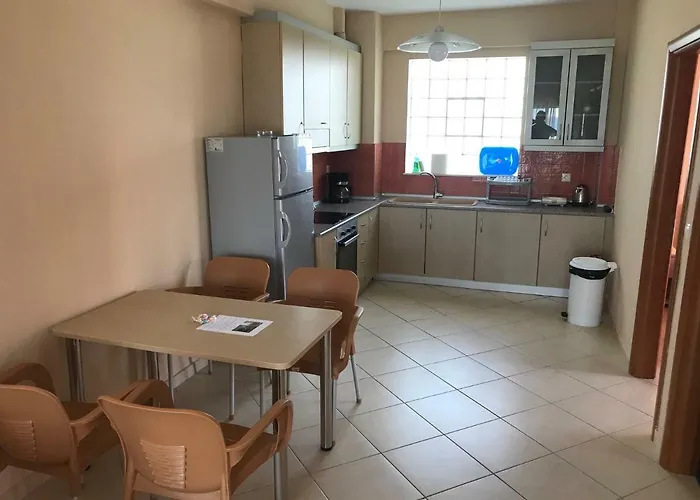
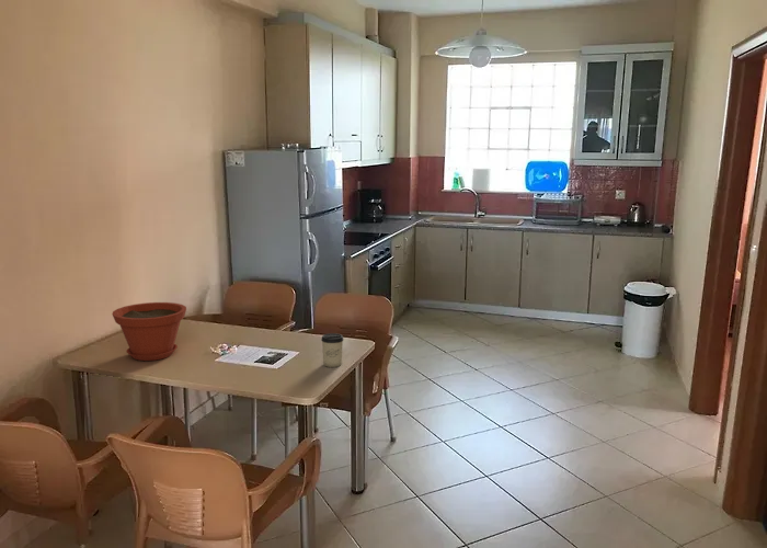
+ cup (332, 350)
+ plant pot (151, 332)
